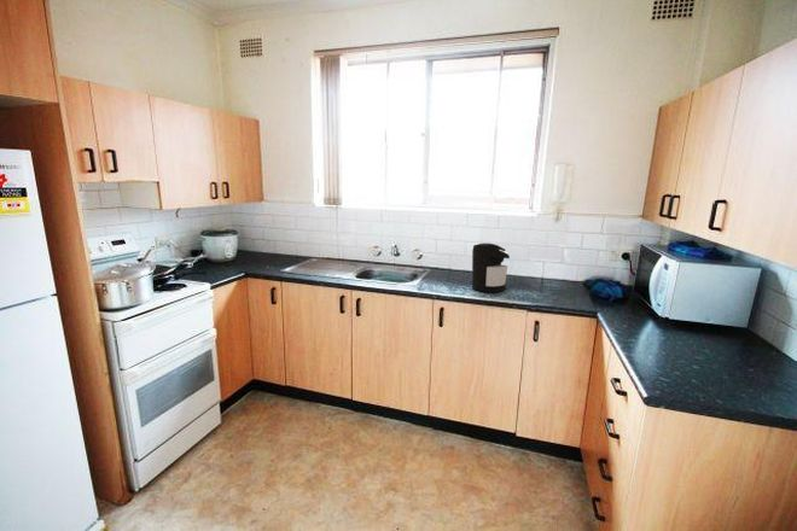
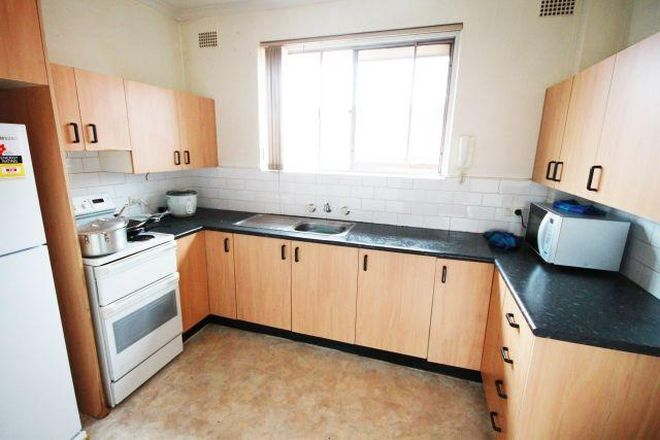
- coffee maker (490, 264)
